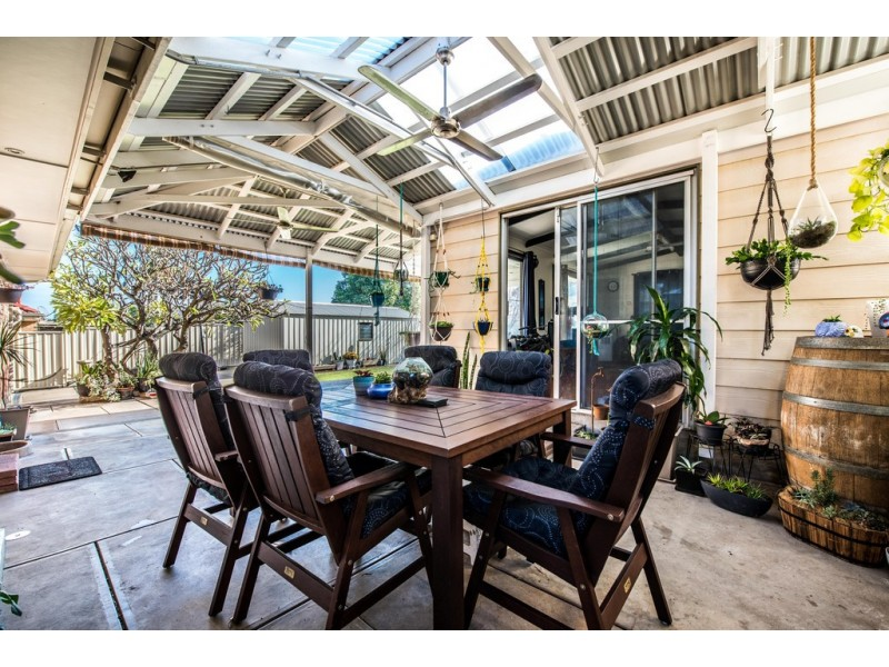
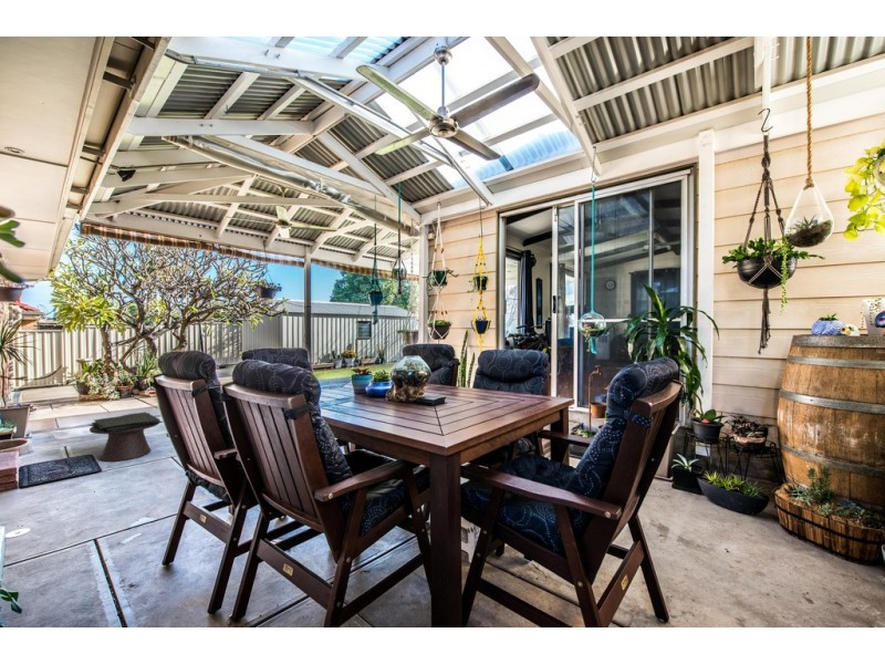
+ side table (126, 436)
